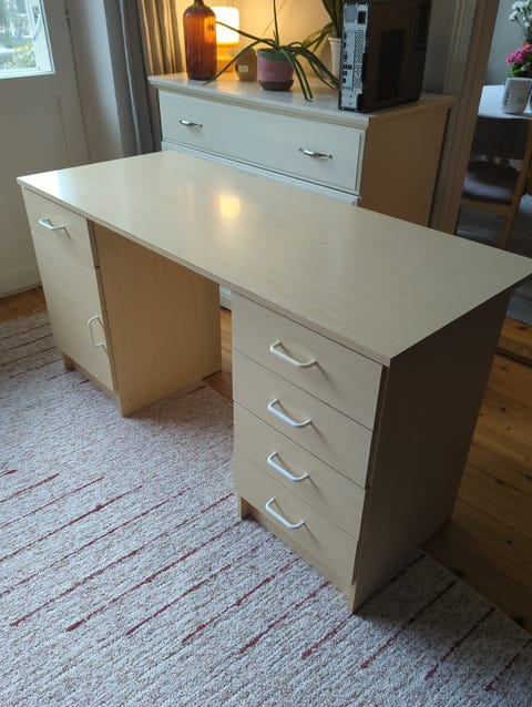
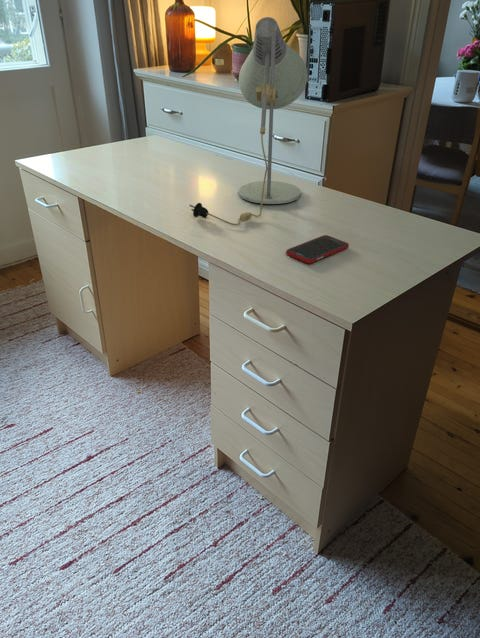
+ desk lamp (254, 105)
+ cell phone (317, 248)
